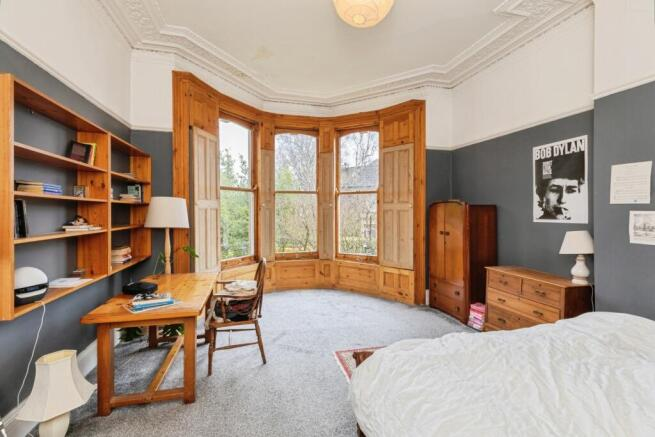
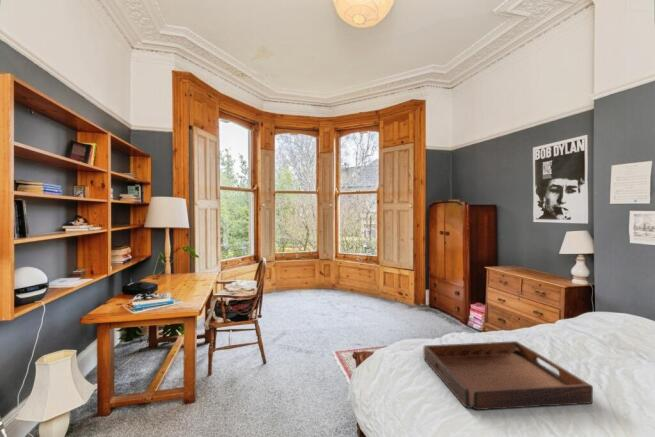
+ serving tray (496, 370)
